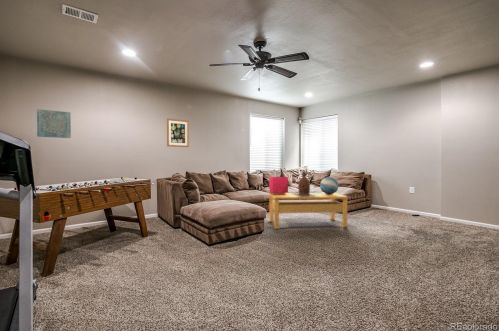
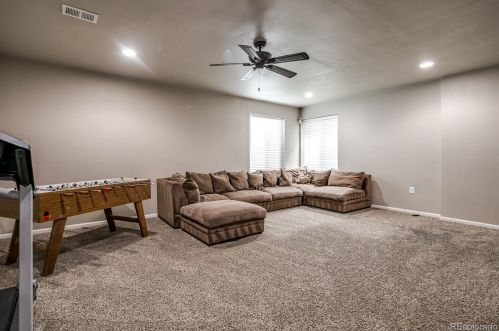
- wall art (178, 133)
- coffee table (306, 209)
- decorative globe (329, 185)
- storage bin (278, 185)
- lantern (303, 182)
- wall art (54, 124)
